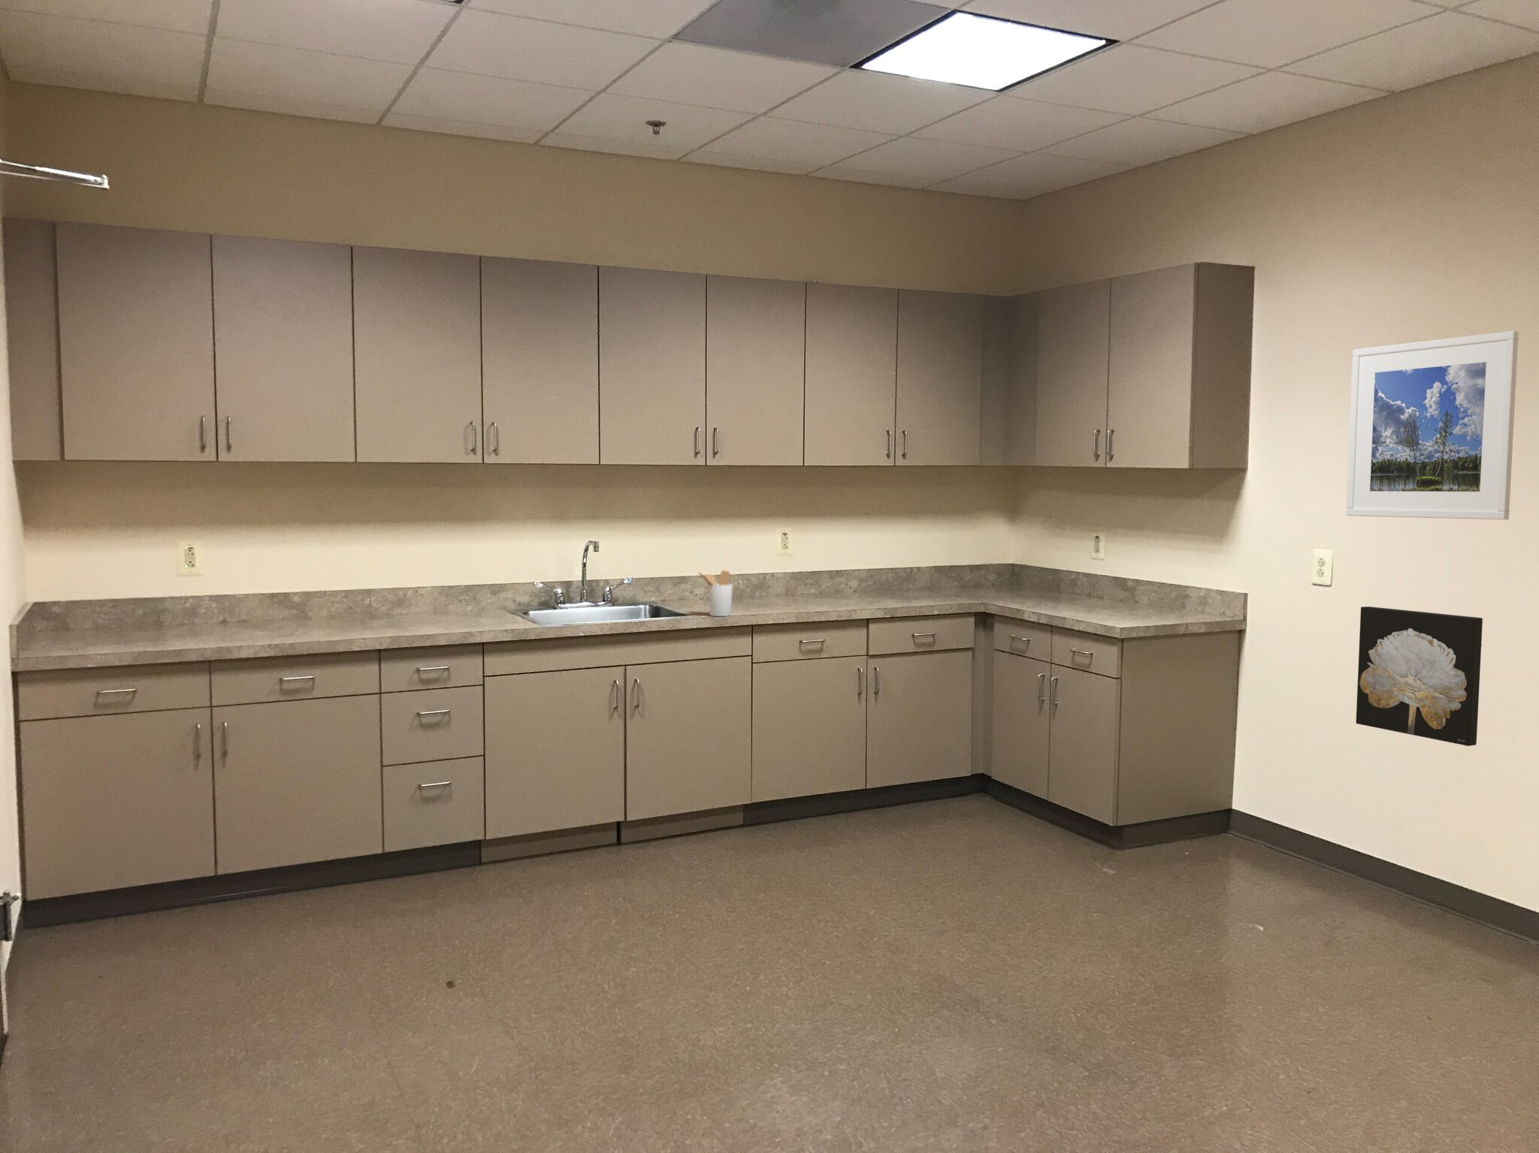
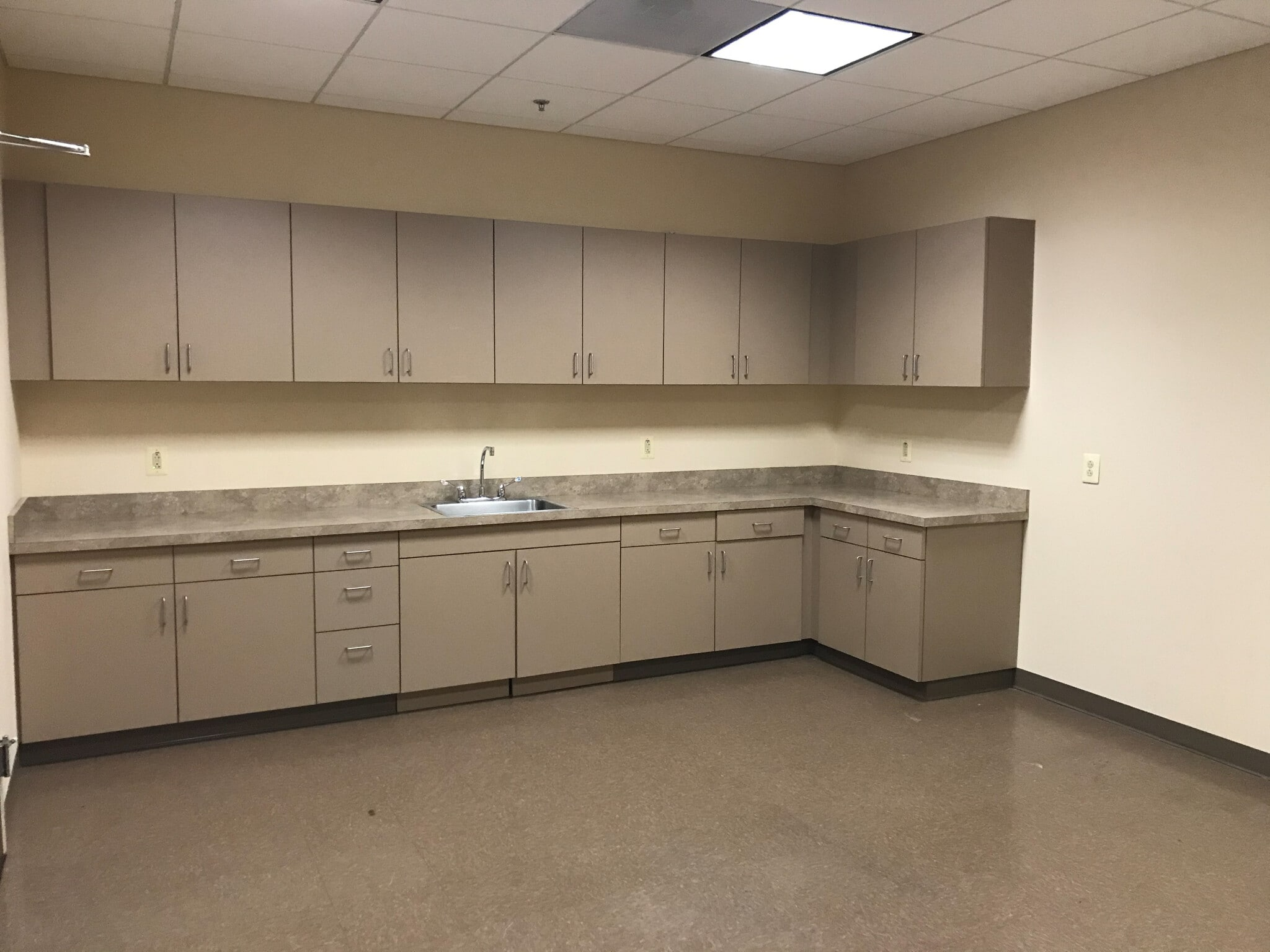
- utensil holder (714, 592)
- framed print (1426, 430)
- wall art (1417, 672)
